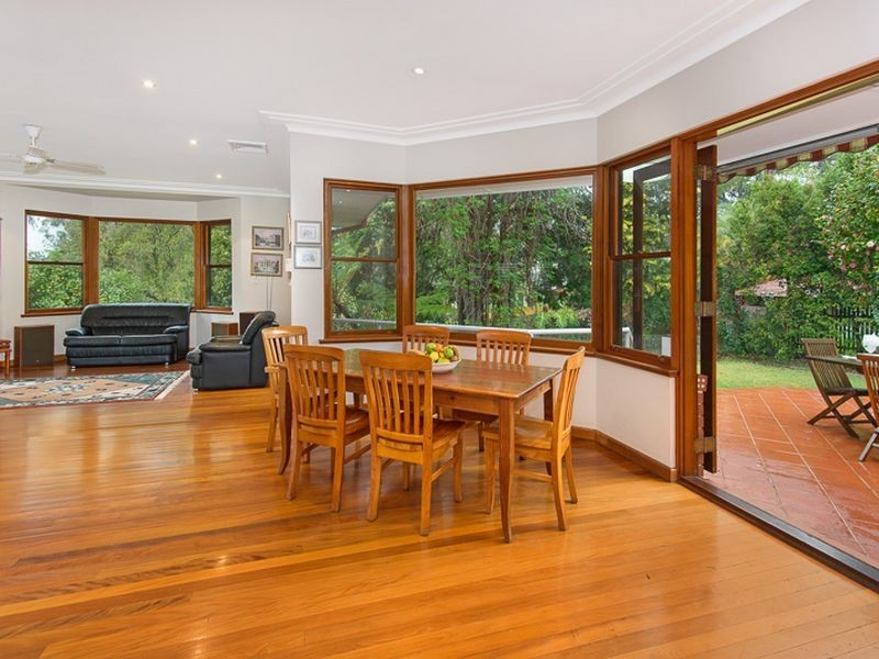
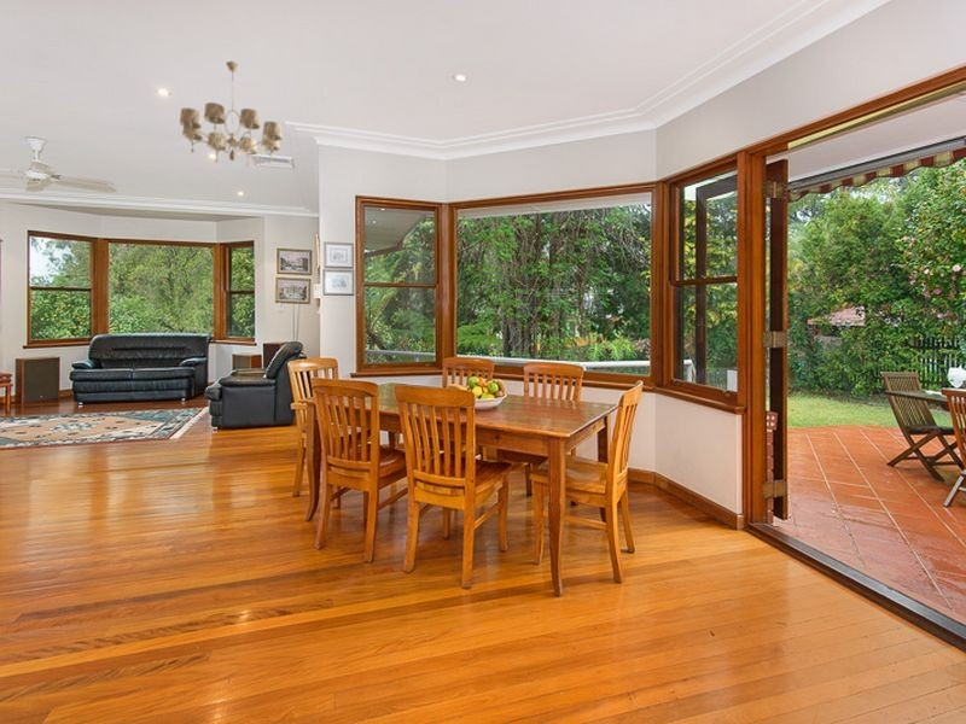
+ chandelier (232, 110)
